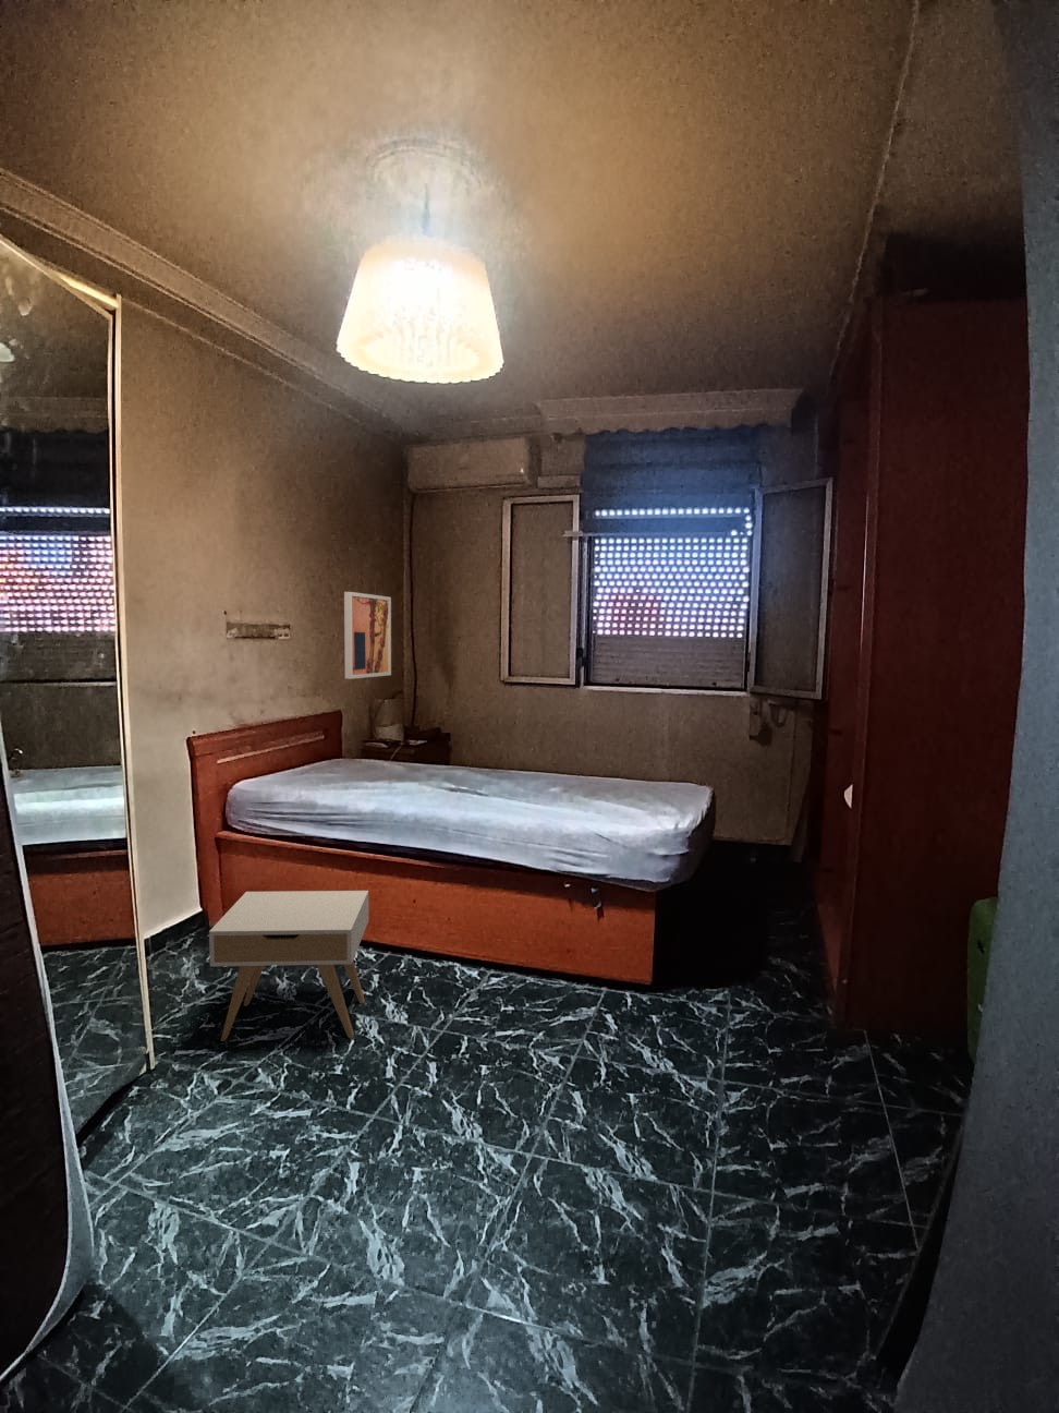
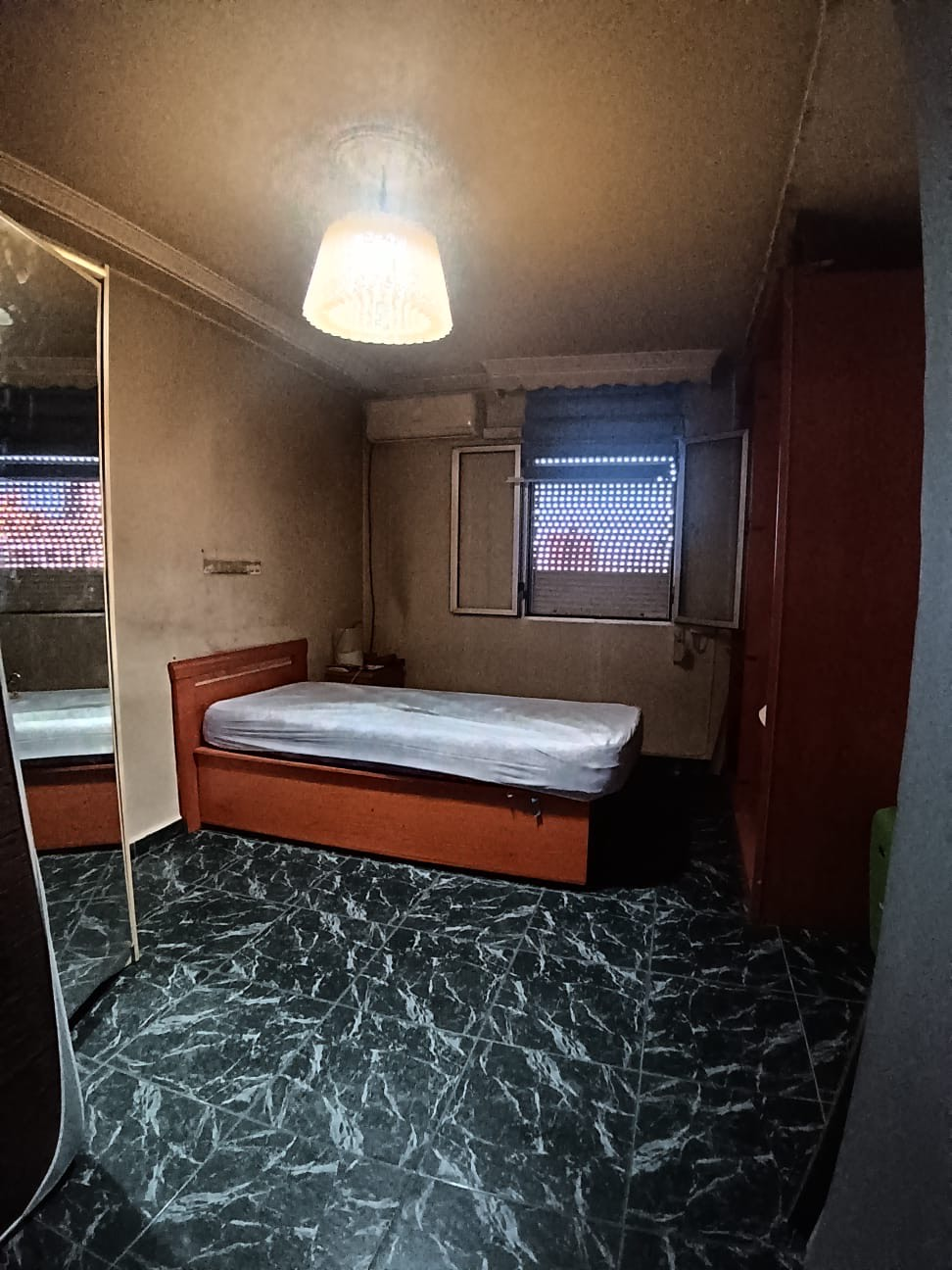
- nightstand (295, 964)
- wall art (368, 635)
